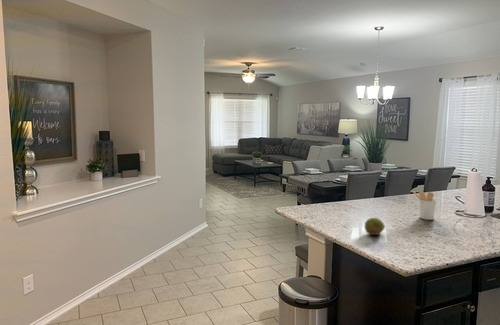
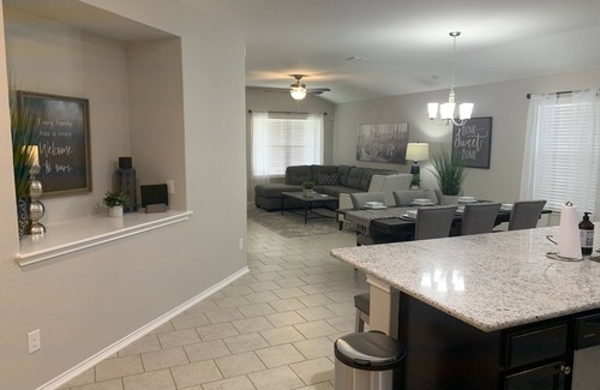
- utensil holder (423, 204)
- fruit (374, 225)
